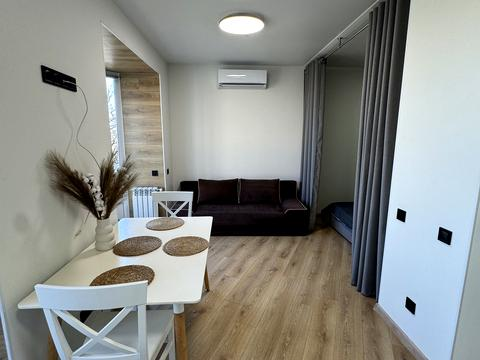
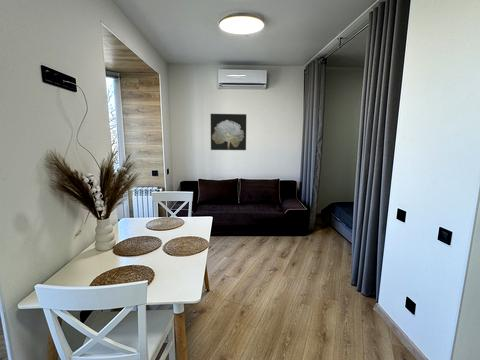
+ wall art (228, 132)
